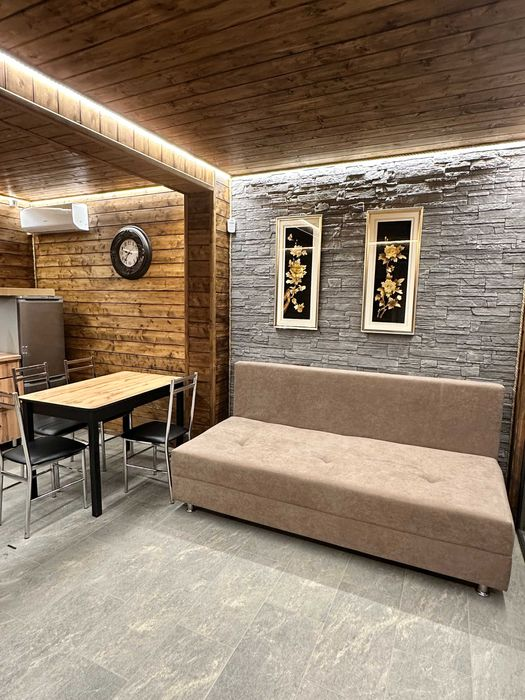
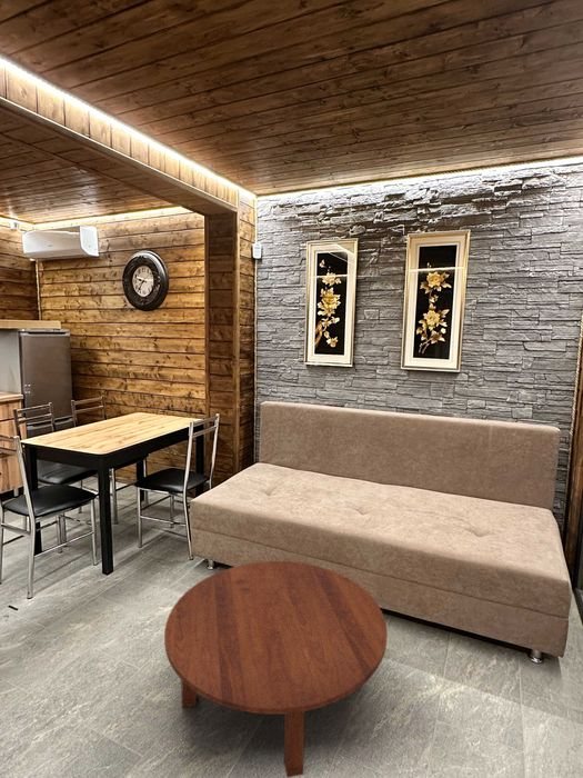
+ coffee table (275, 652)
